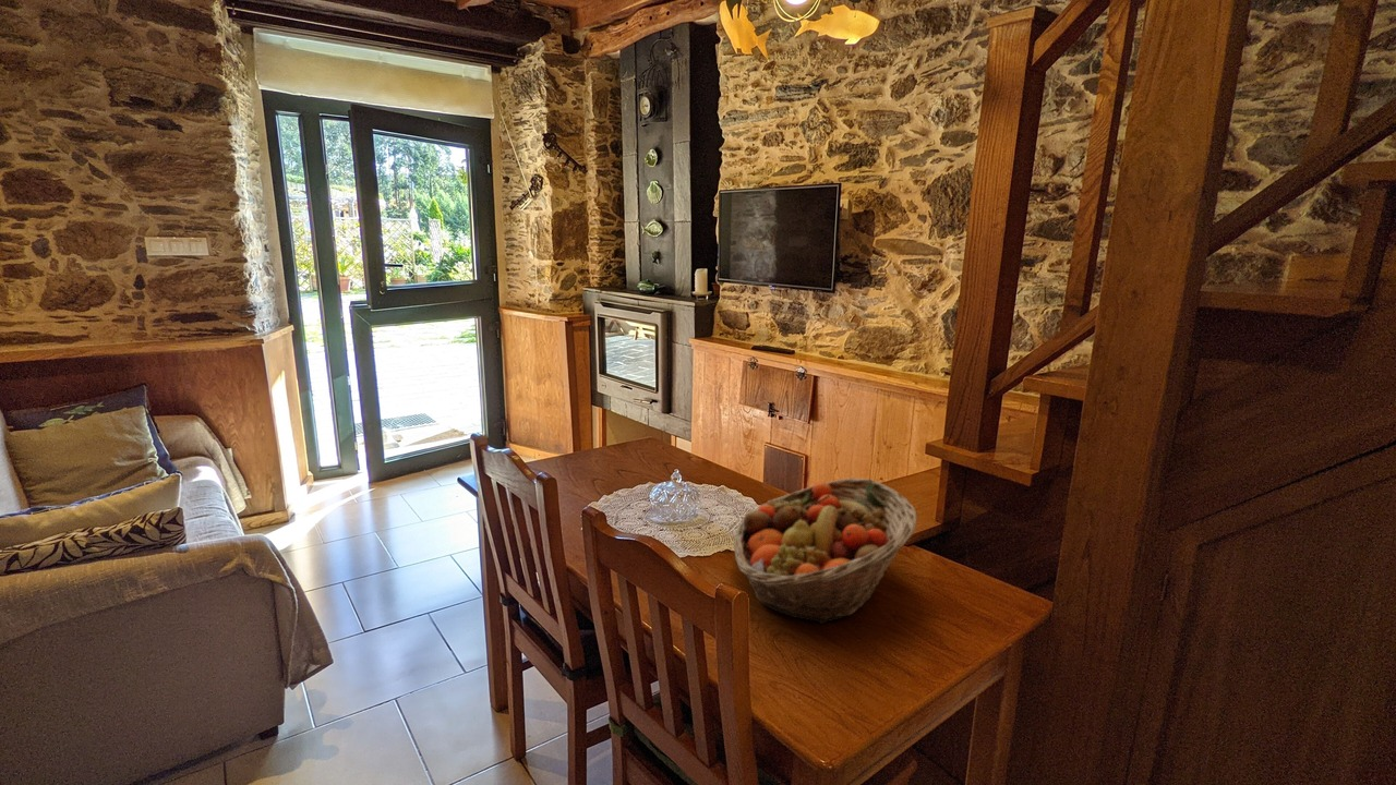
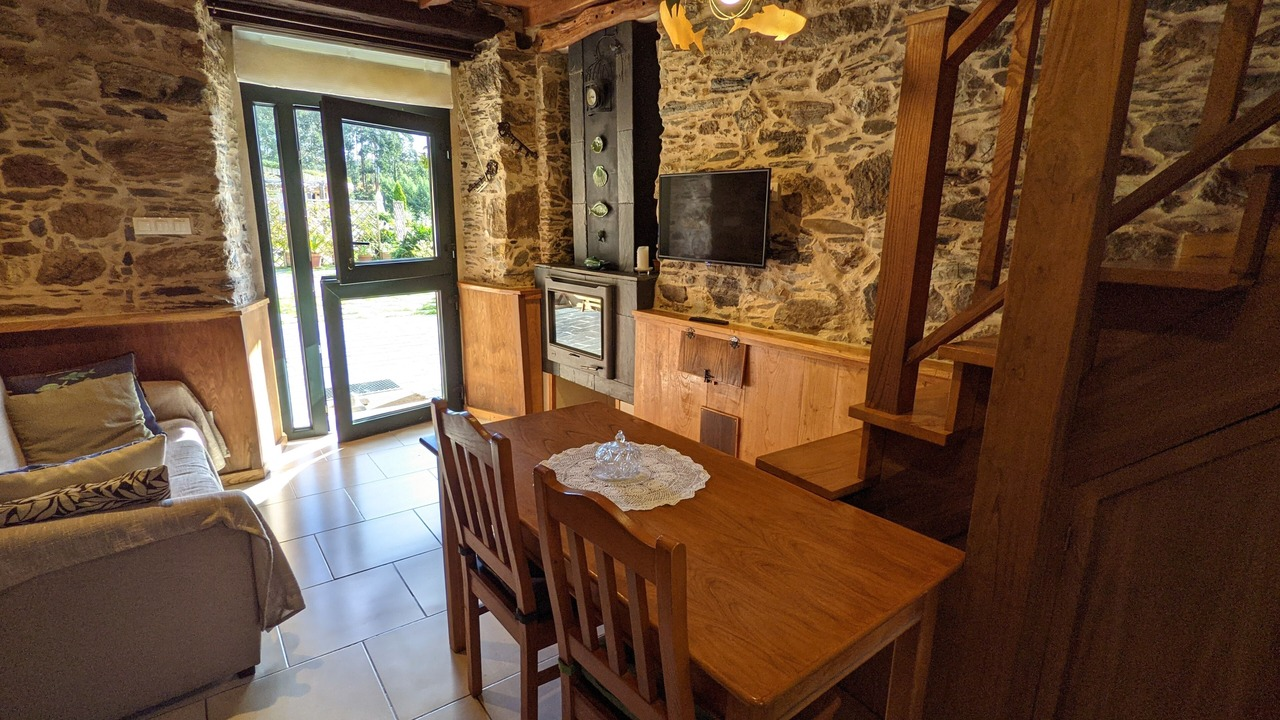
- fruit basket (820, 540)
